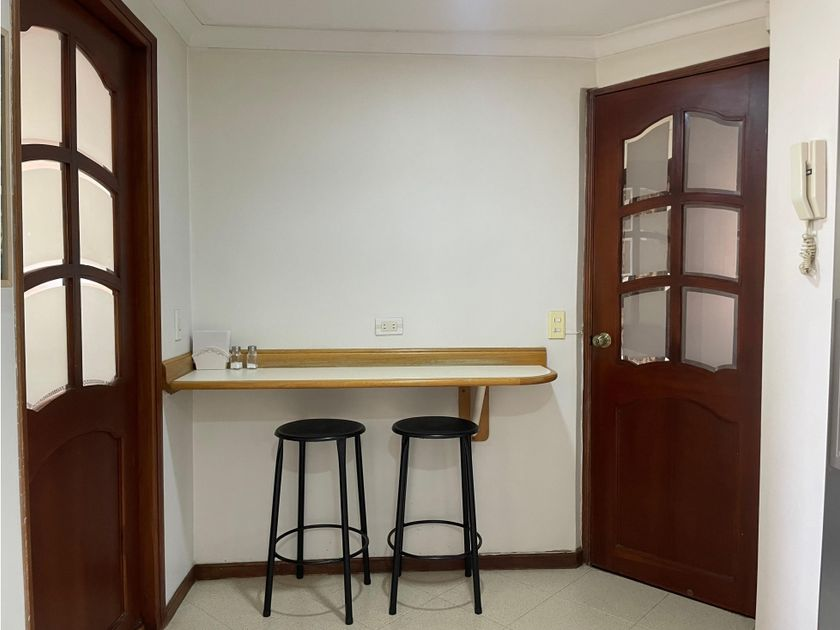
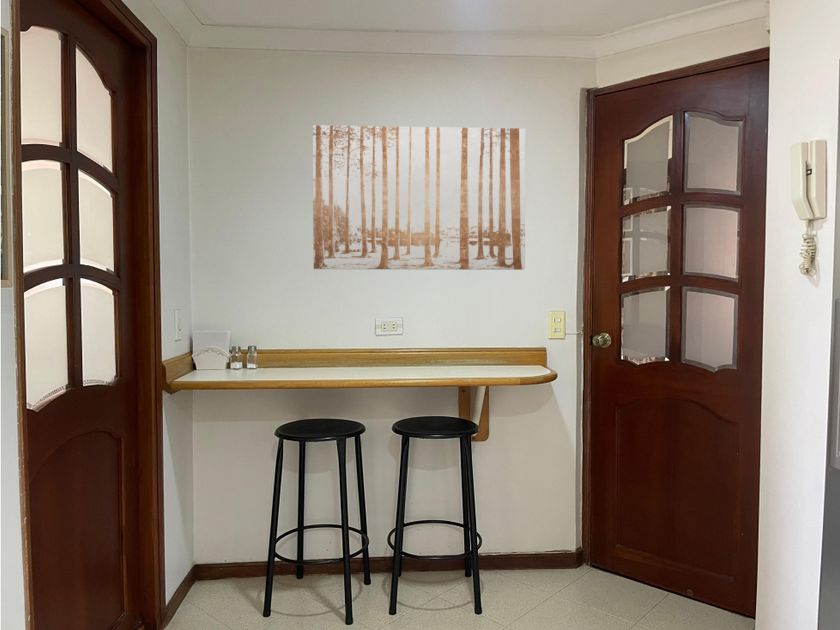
+ wall art (419, 198)
